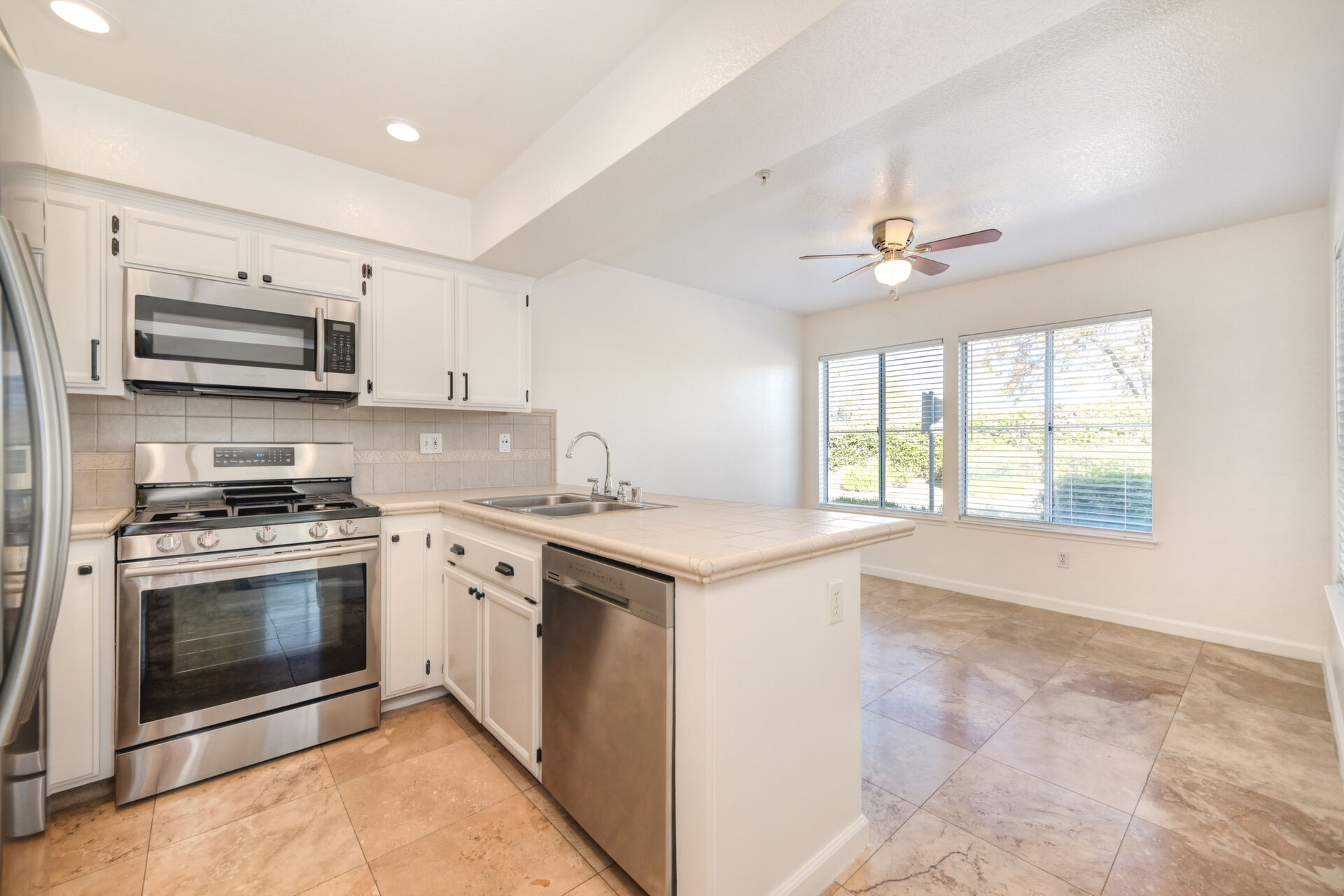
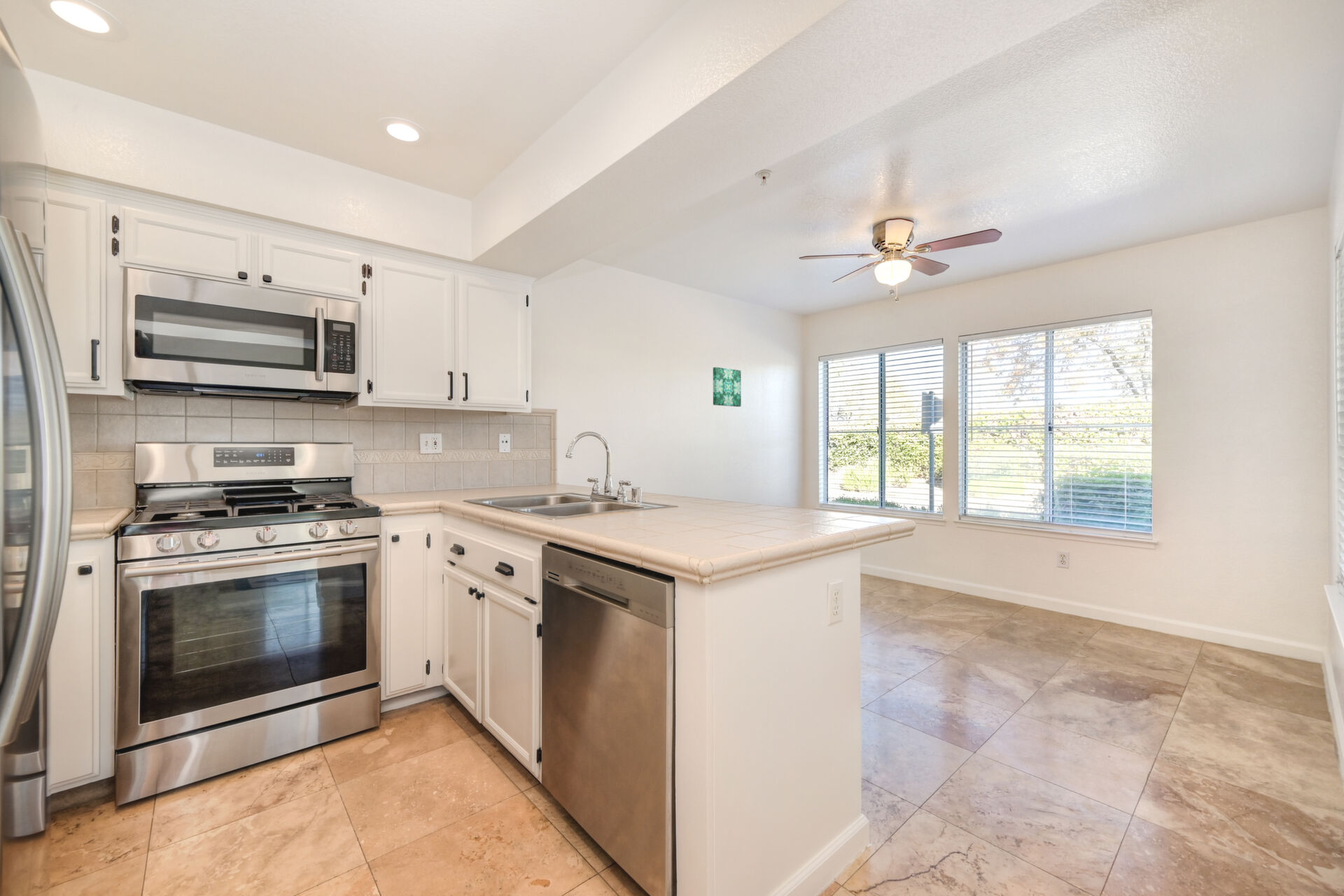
+ wall art (727, 387)
